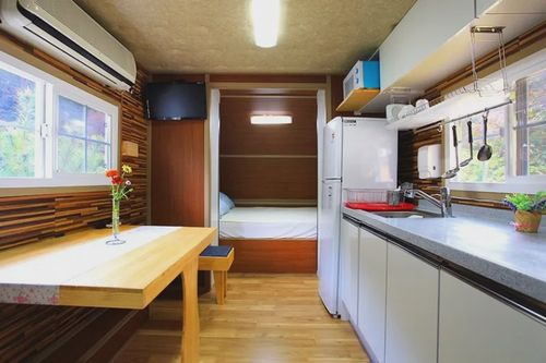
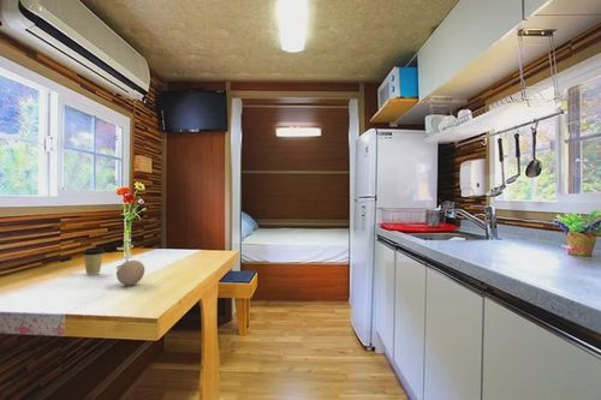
+ fruit (130, 273)
+ coffee cup (93, 261)
